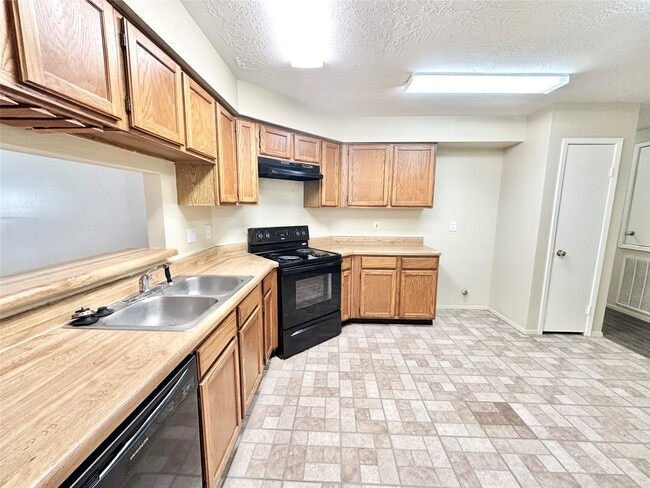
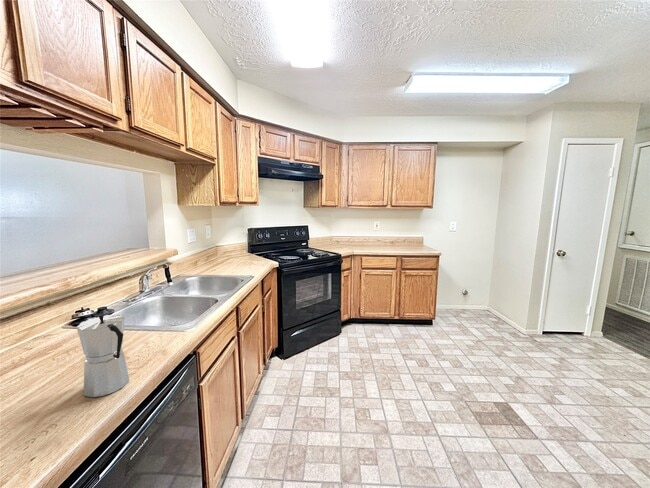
+ moka pot (108, 352)
